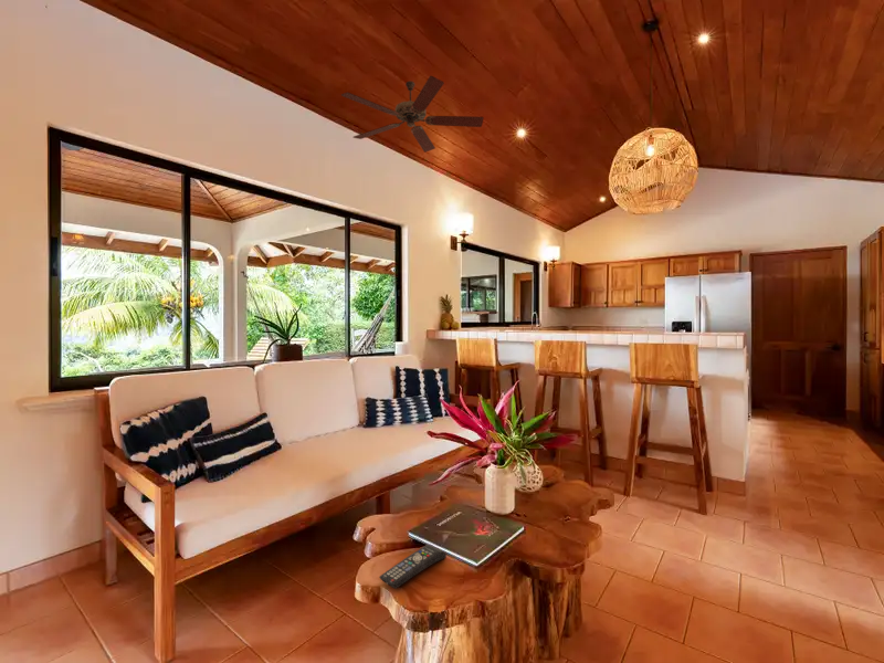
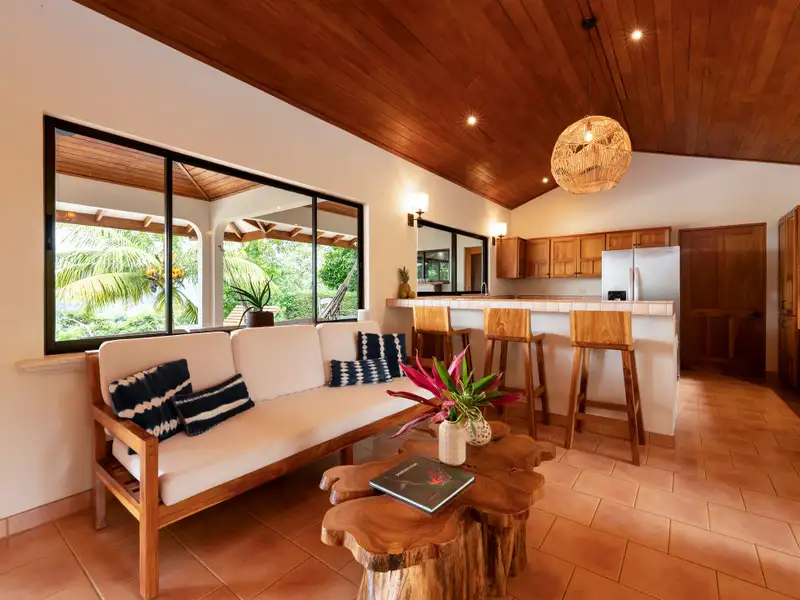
- ceiling fan (415, 105)
- remote control (414, 565)
